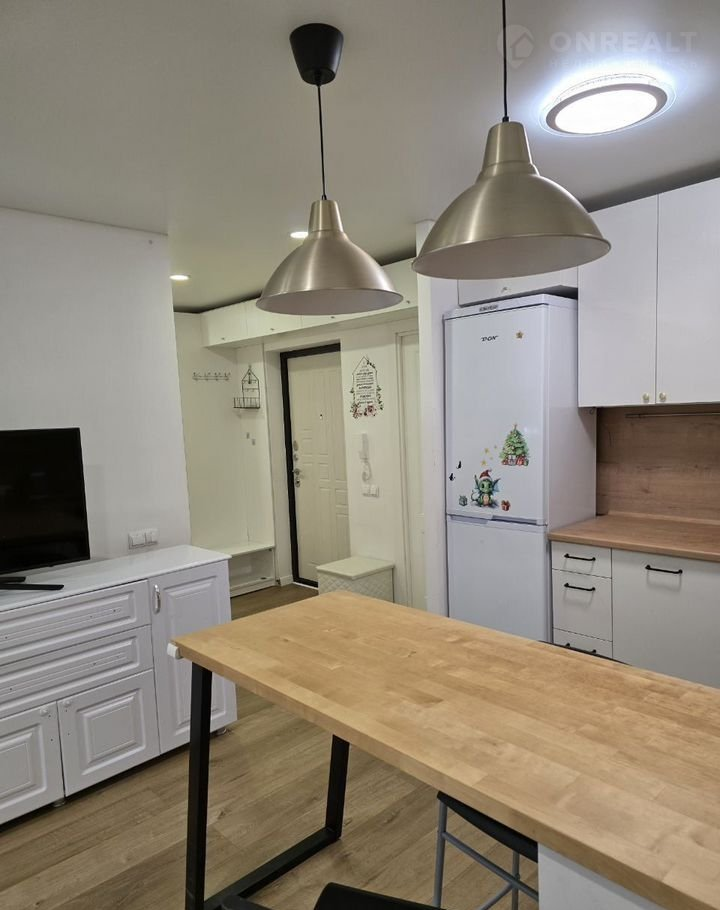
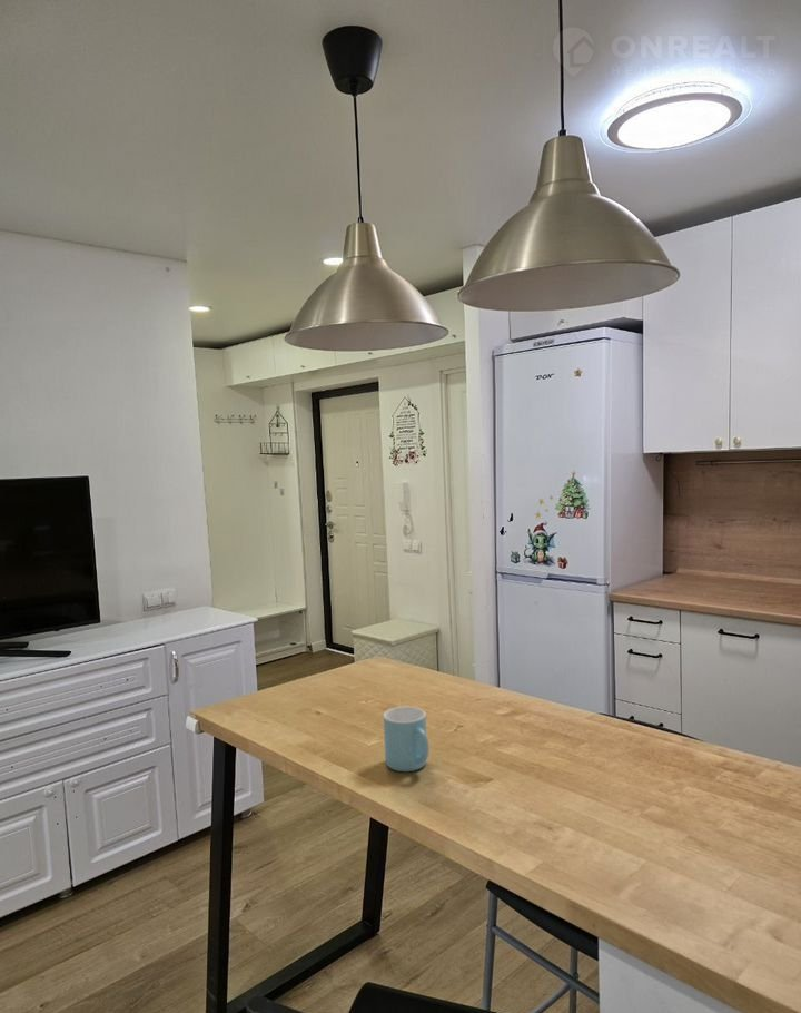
+ mug (409, 740)
